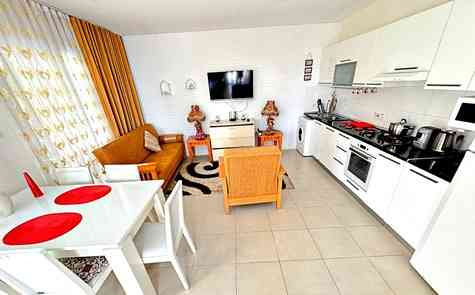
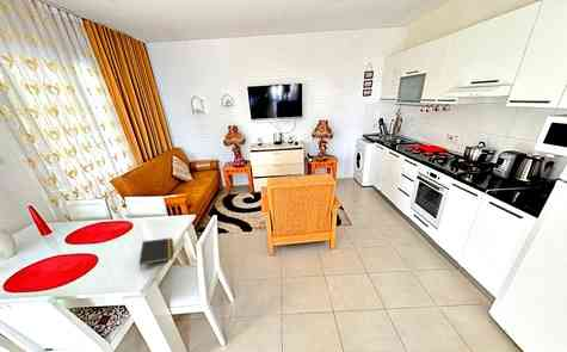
+ notepad (156, 249)
